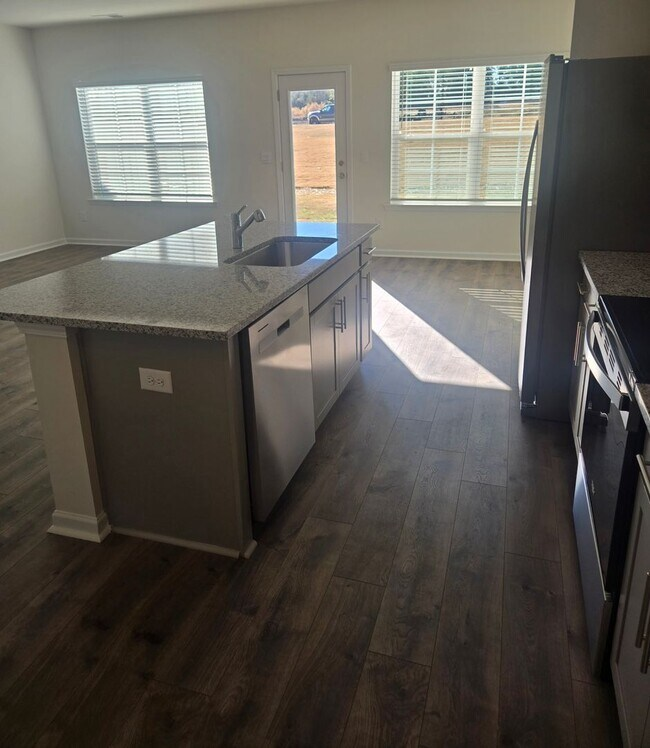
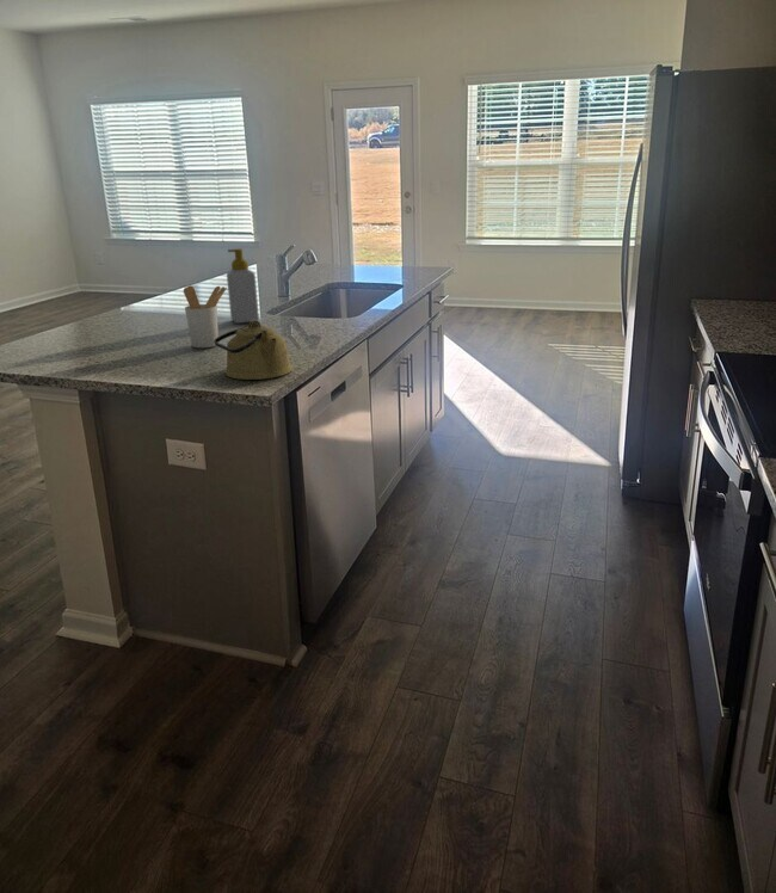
+ kettle (258, 347)
+ utensil holder (208, 315)
+ soap bottle (241, 285)
